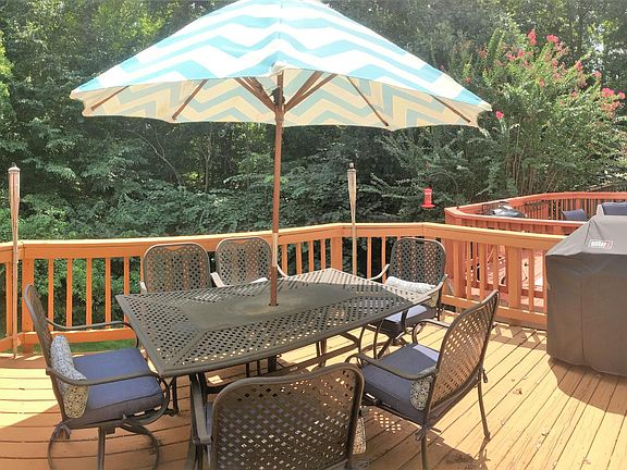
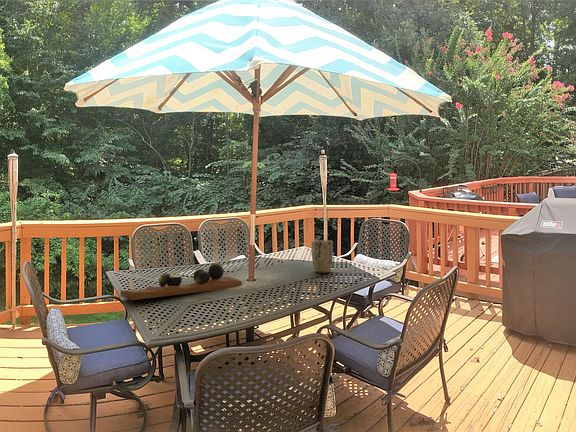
+ plant pot (322, 256)
+ decorative tray (181, 278)
